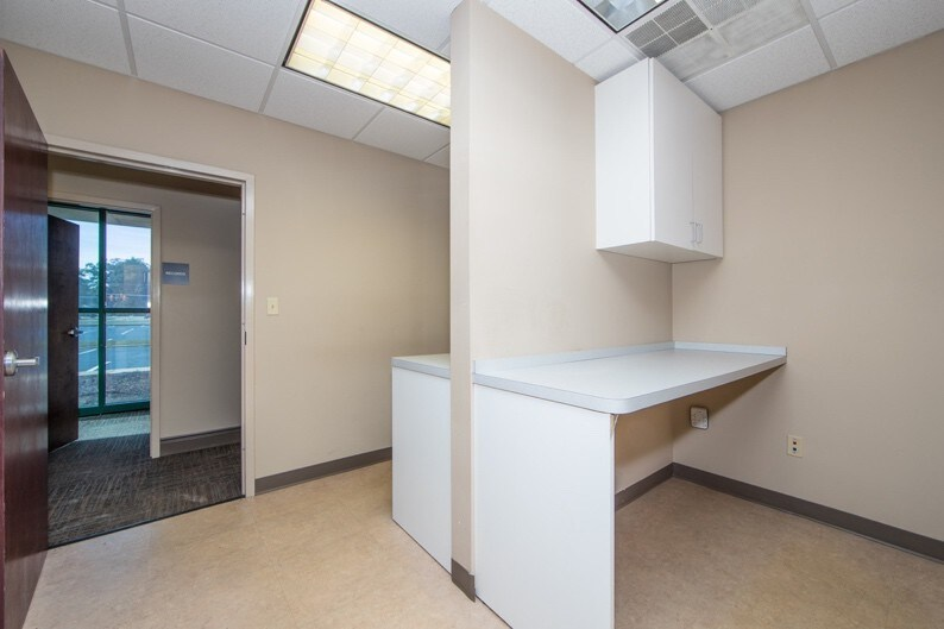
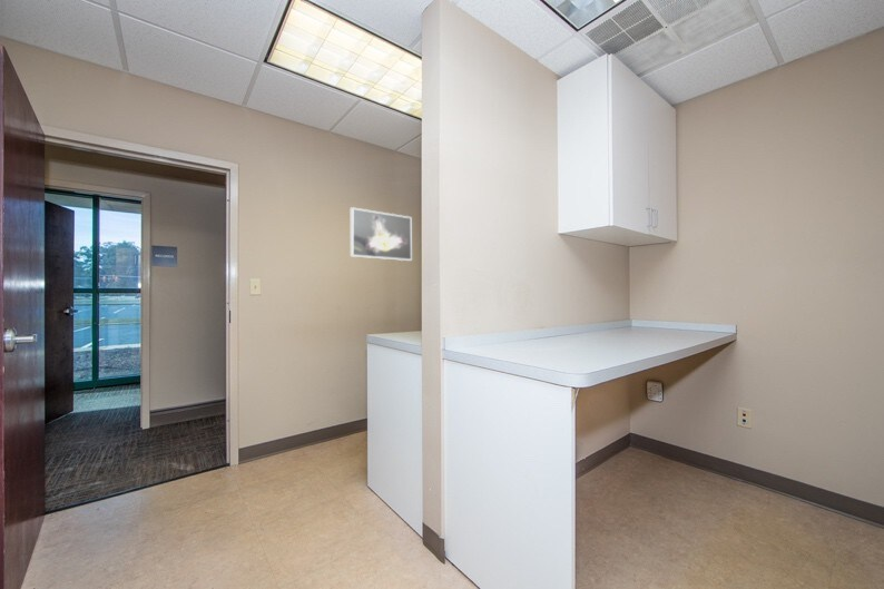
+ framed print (382, 235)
